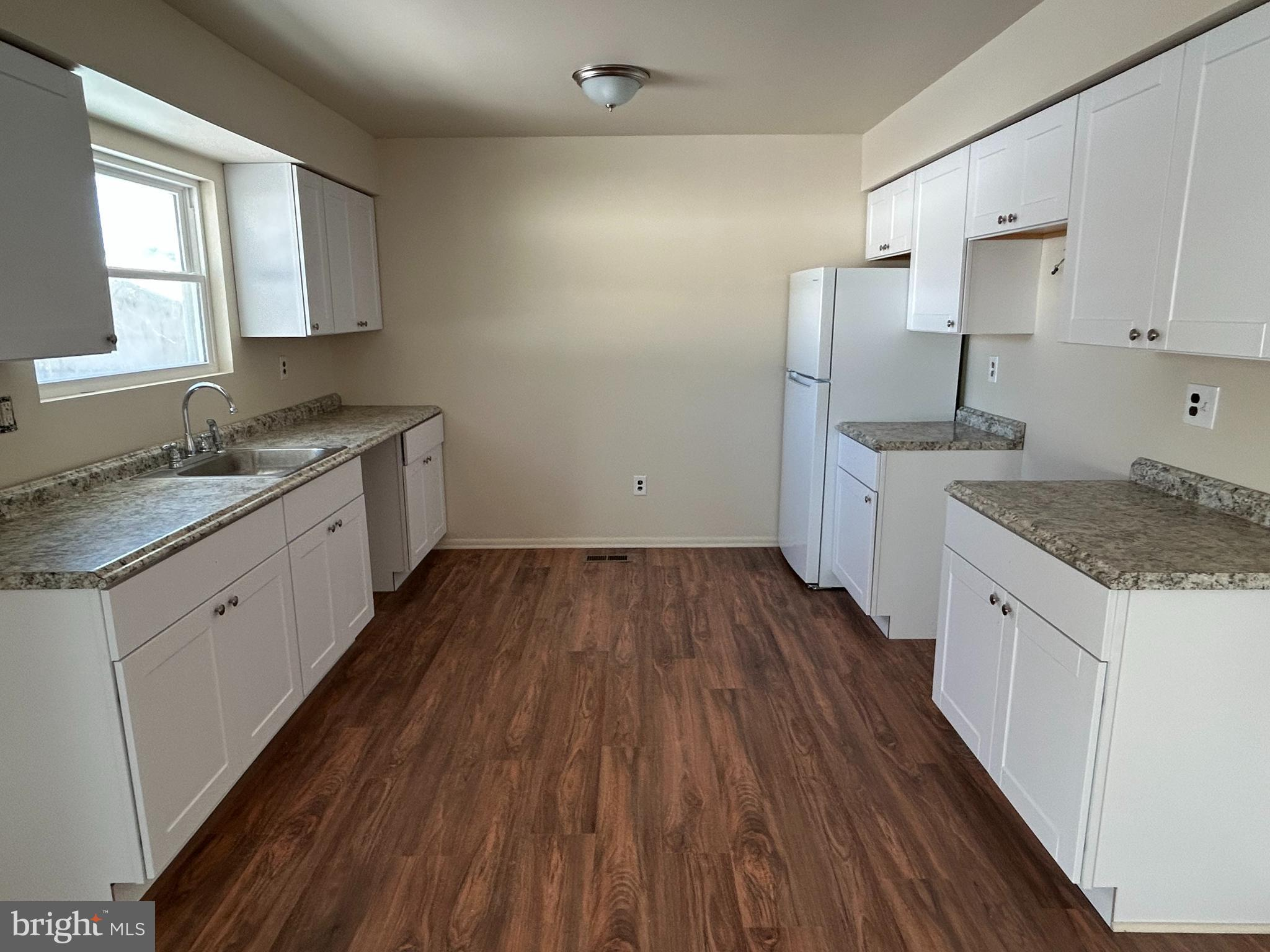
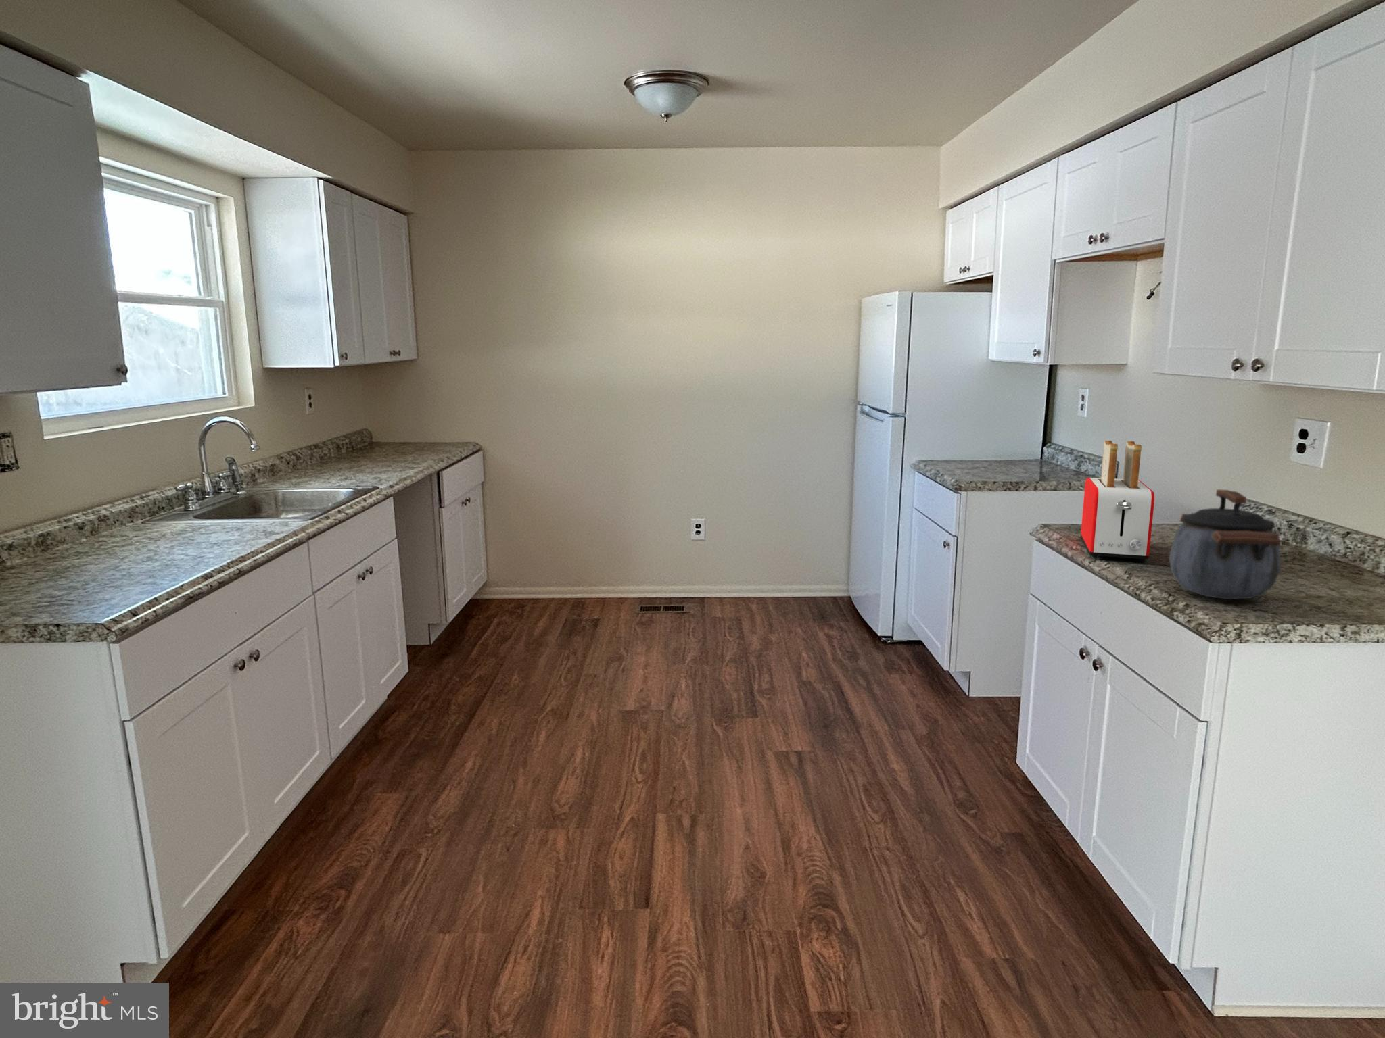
+ kettle (1225, 544)
+ toaster (1117, 497)
